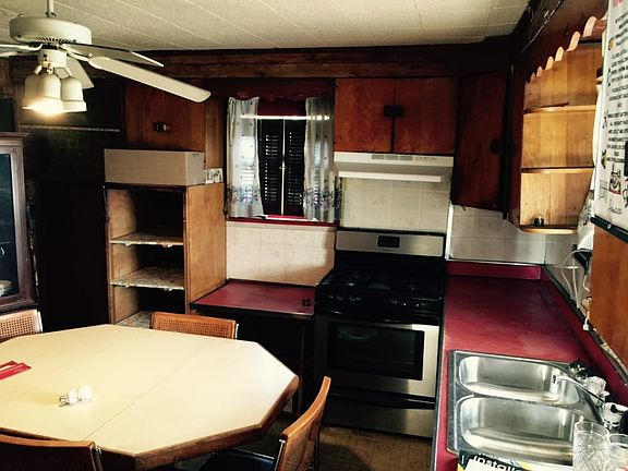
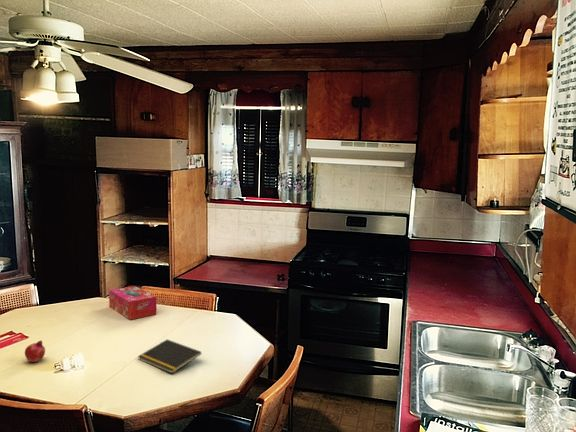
+ fruit (35, 351)
+ notepad (169, 355)
+ tissue box (132, 301)
